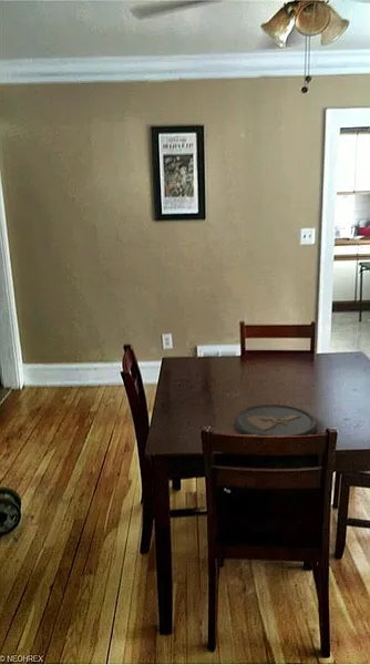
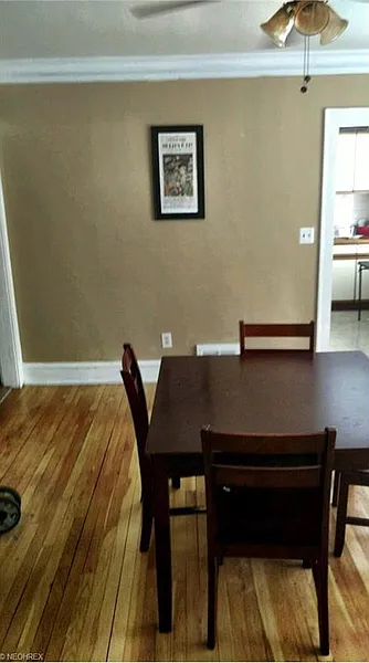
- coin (275, 421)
